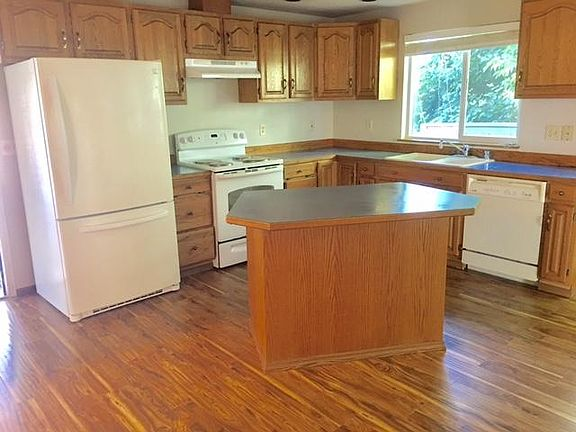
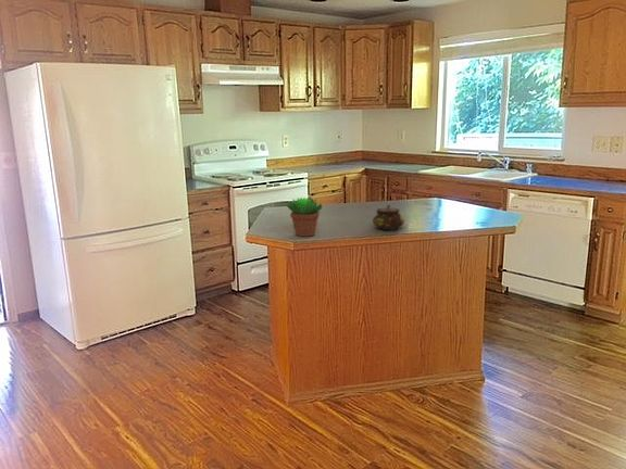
+ succulent plant (304, 215)
+ teapot (388, 216)
